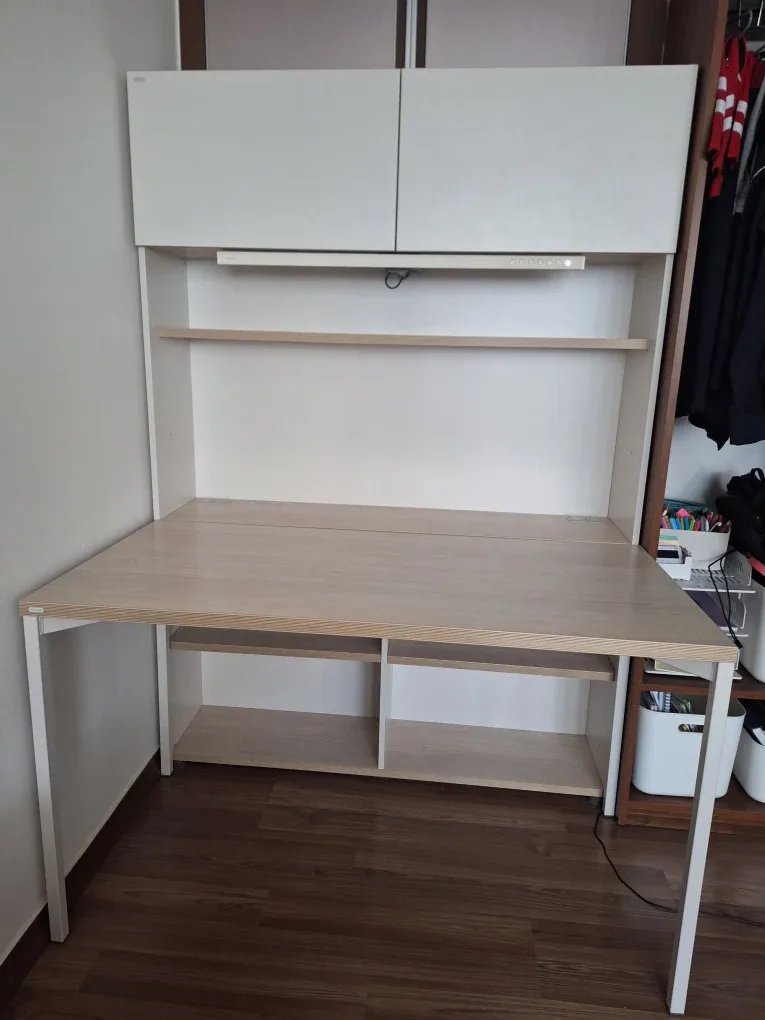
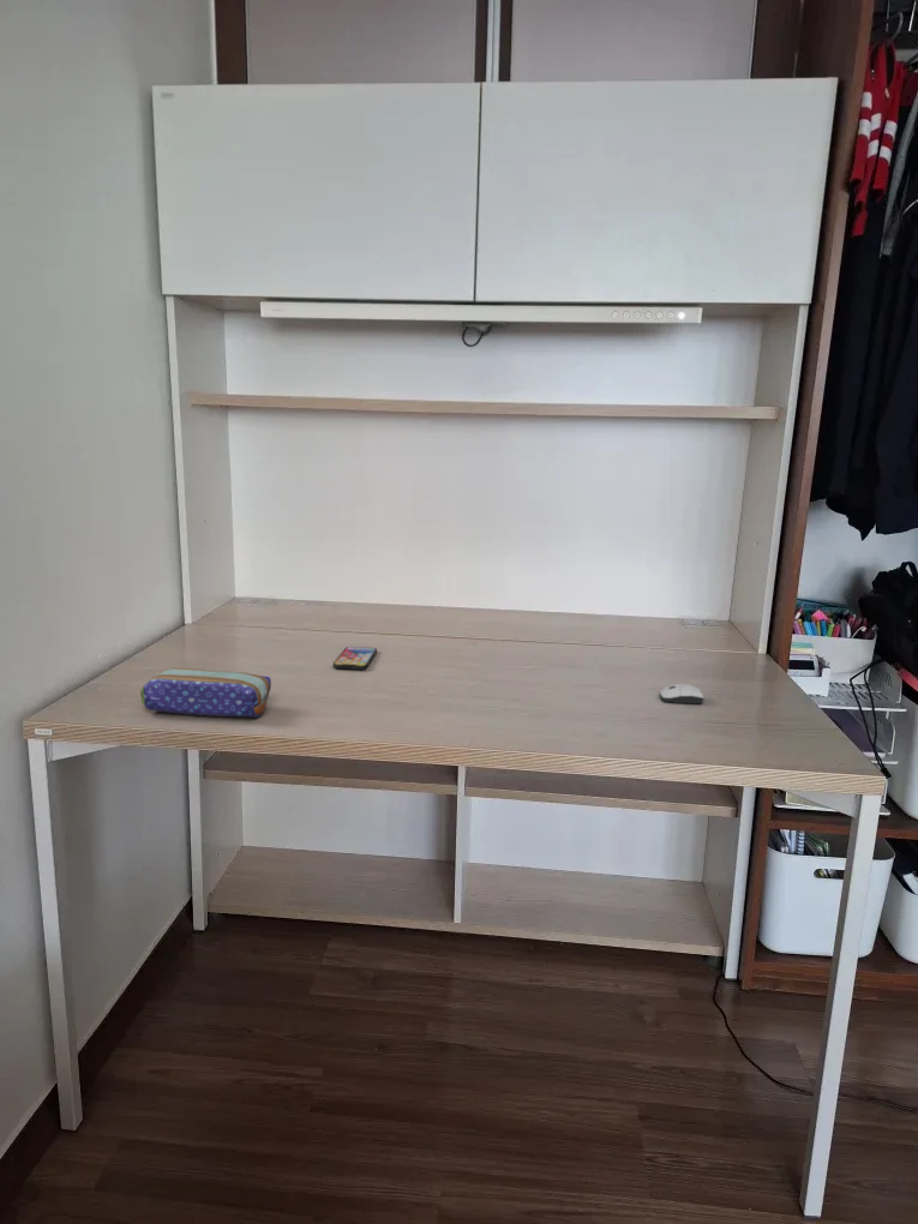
+ pencil case (206, 691)
+ computer mouse (682, 692)
+ smartphone (355, 658)
